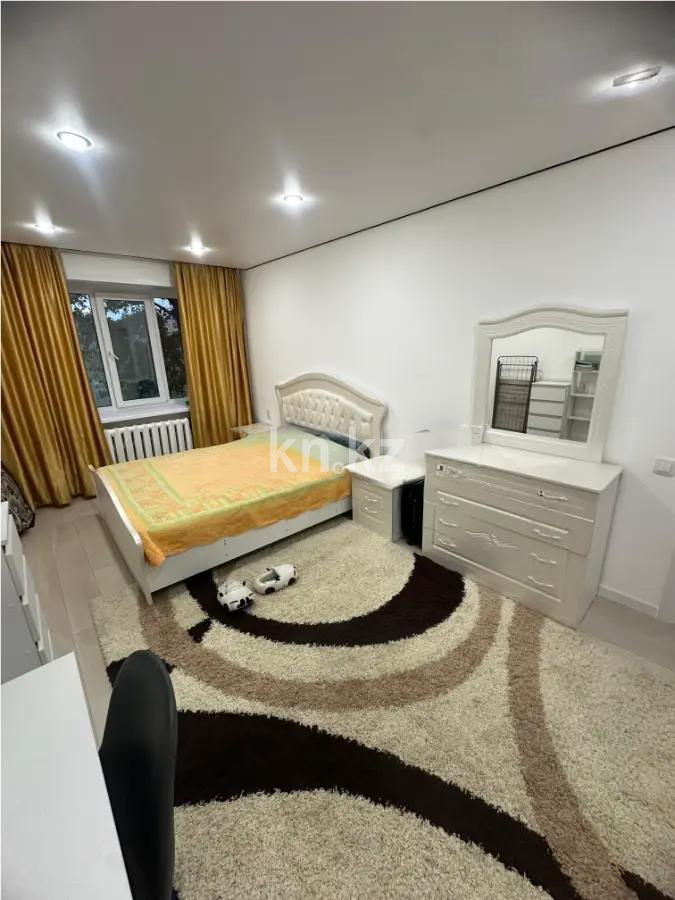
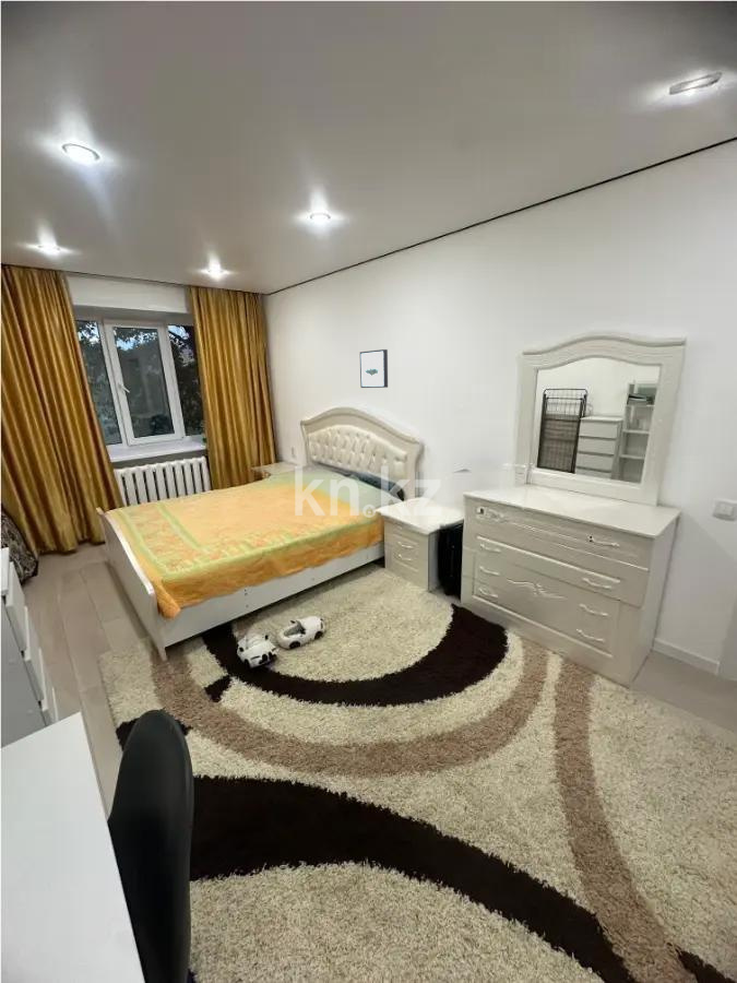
+ wall art (373, 369)
